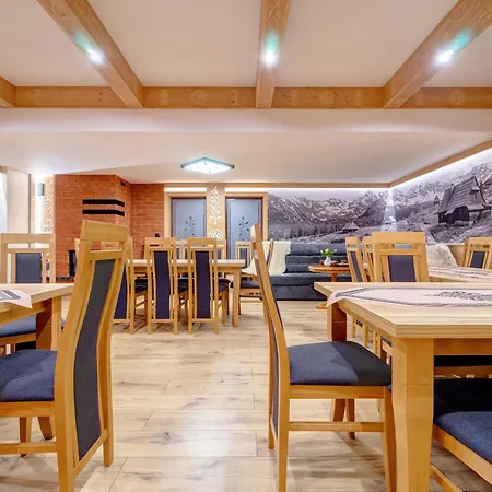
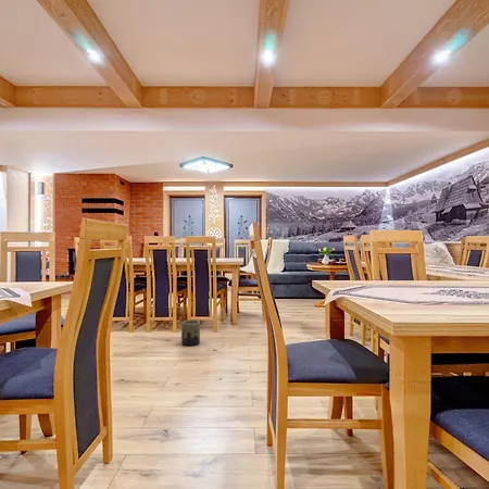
+ planter (190, 333)
